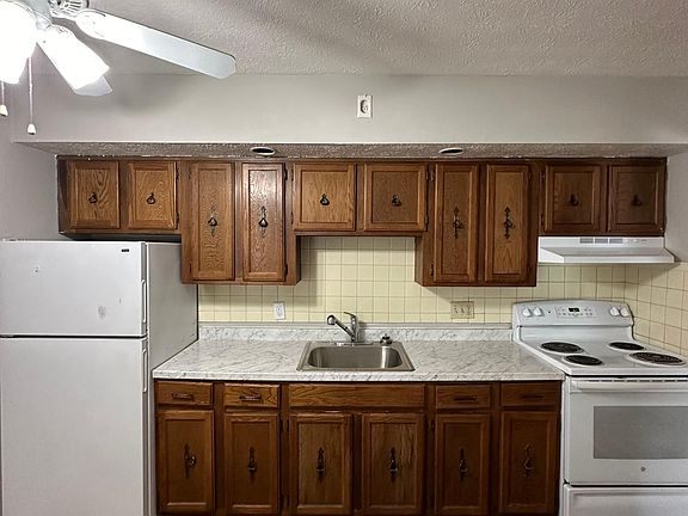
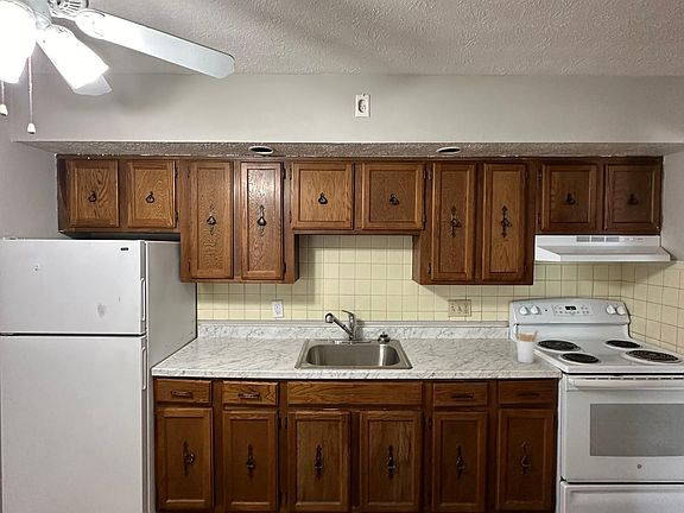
+ utensil holder (525, 346)
